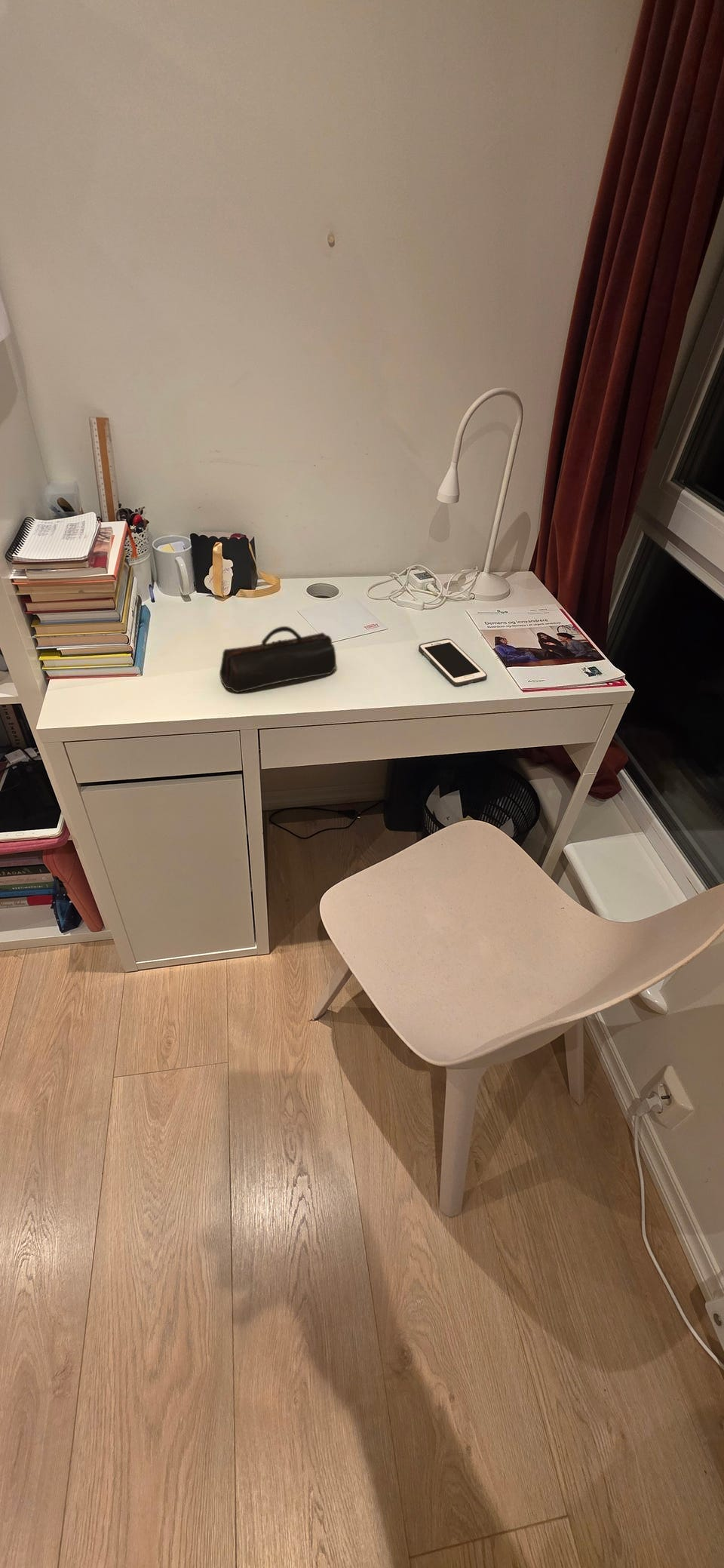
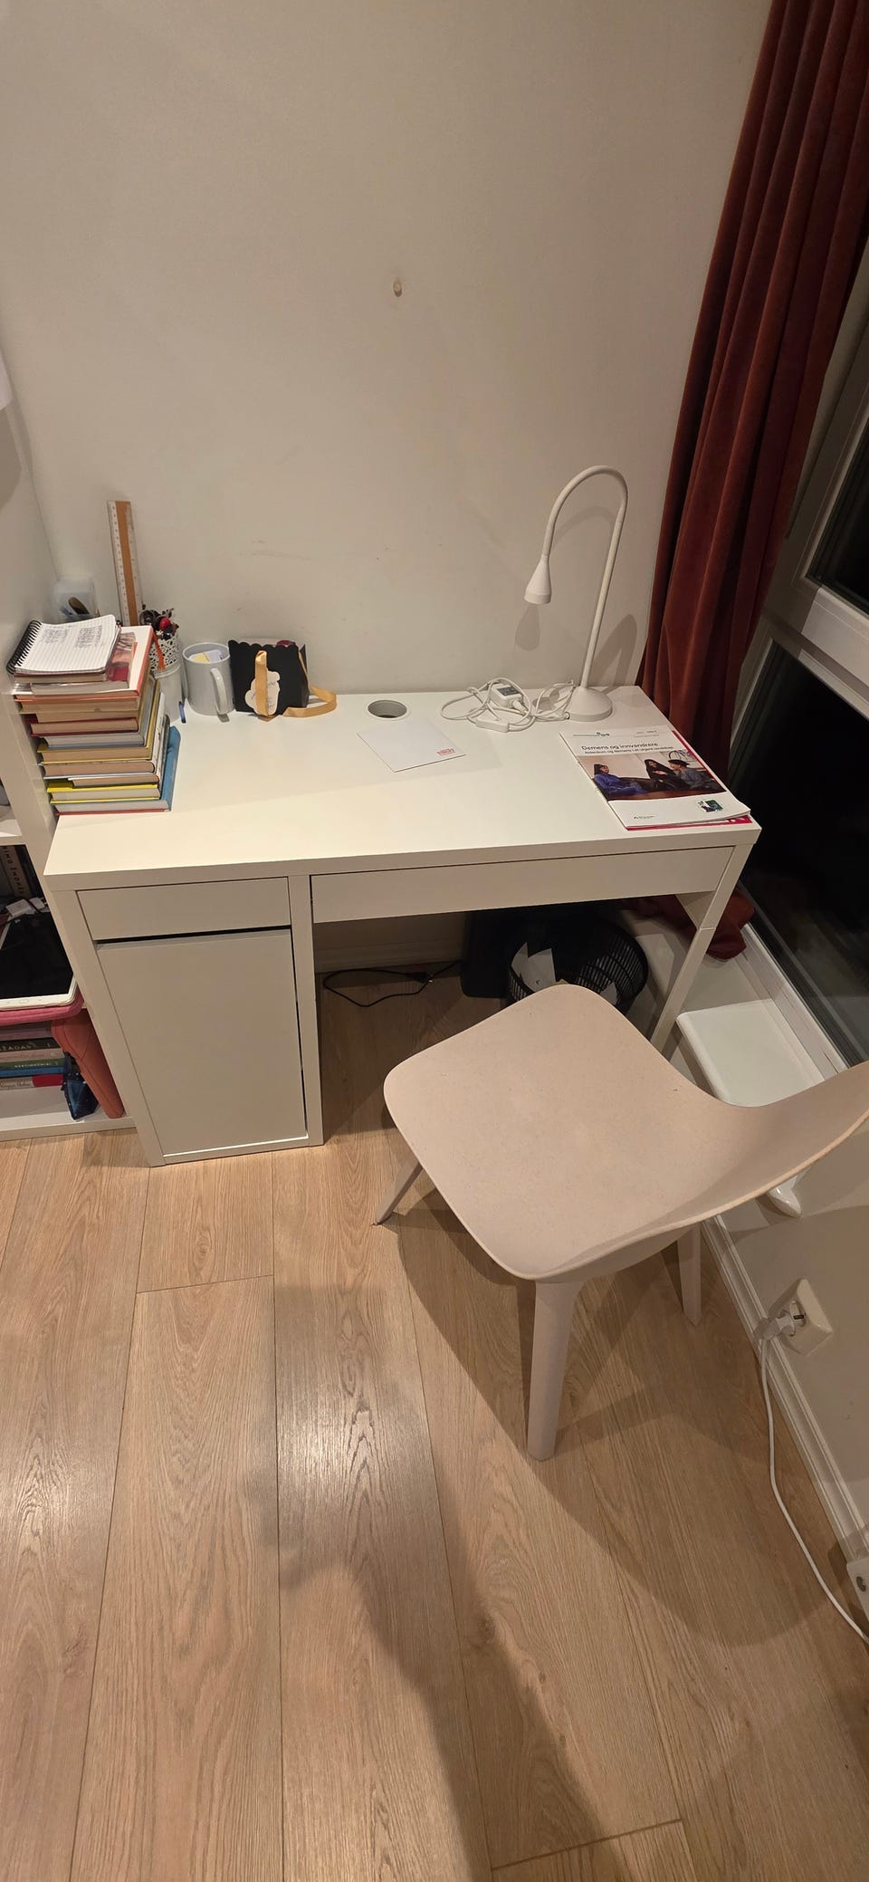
- cell phone (452, 661)
- pencil case (279, 652)
